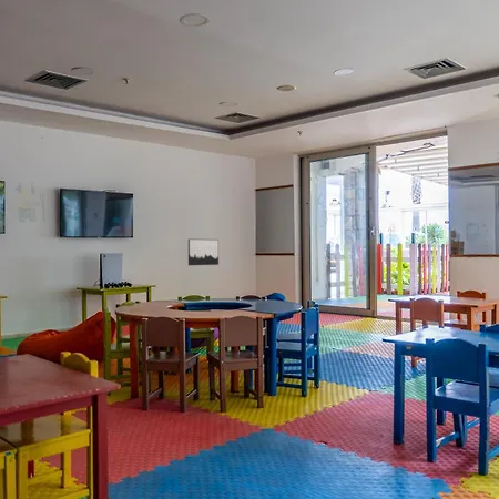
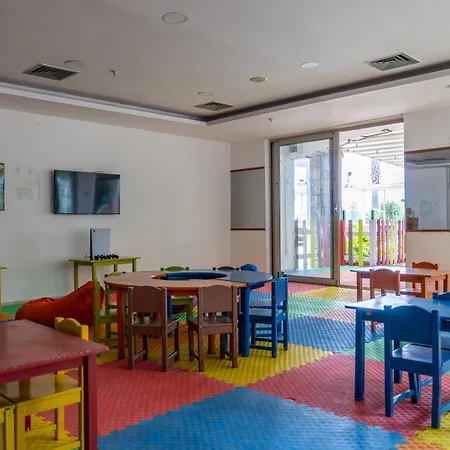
- wall art (203, 252)
